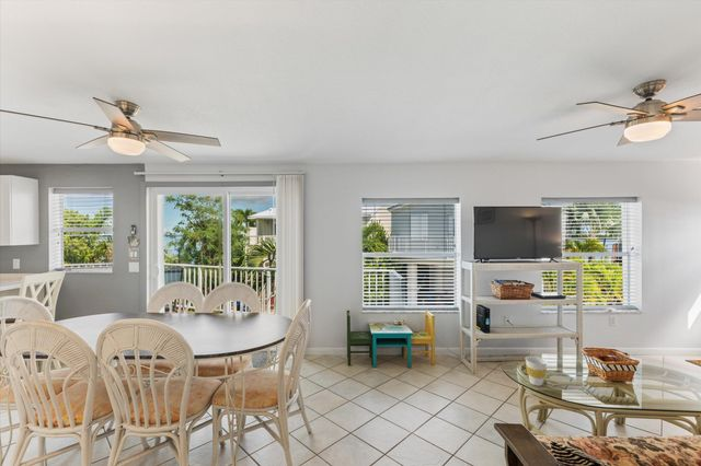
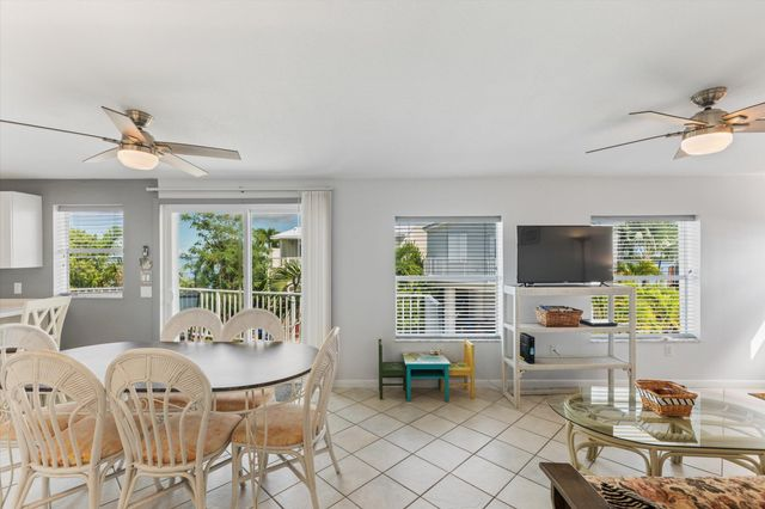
- cup (536, 371)
